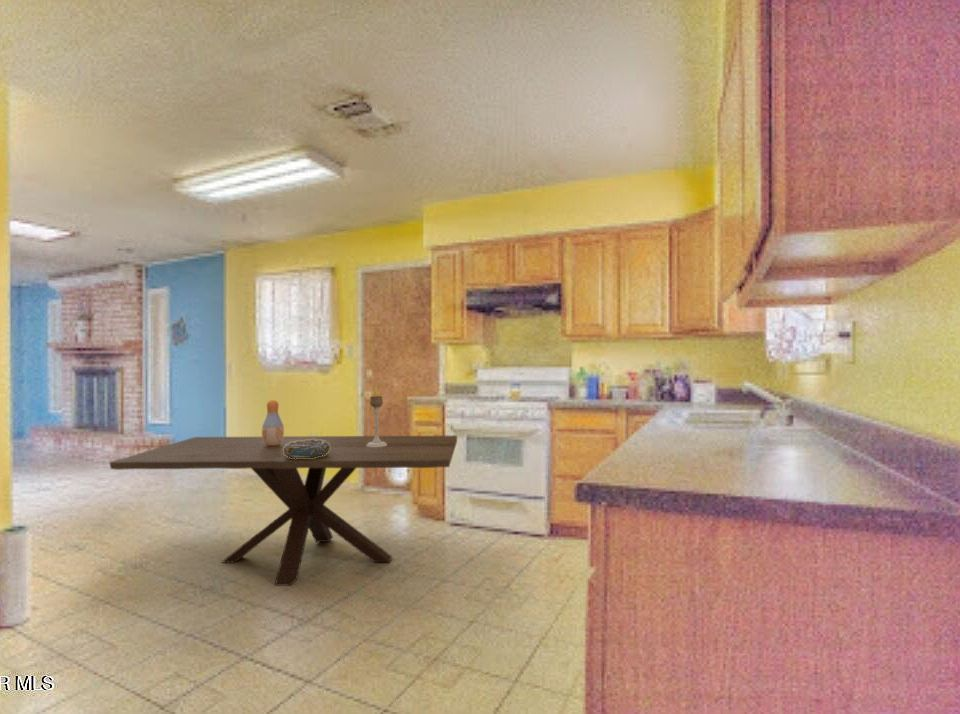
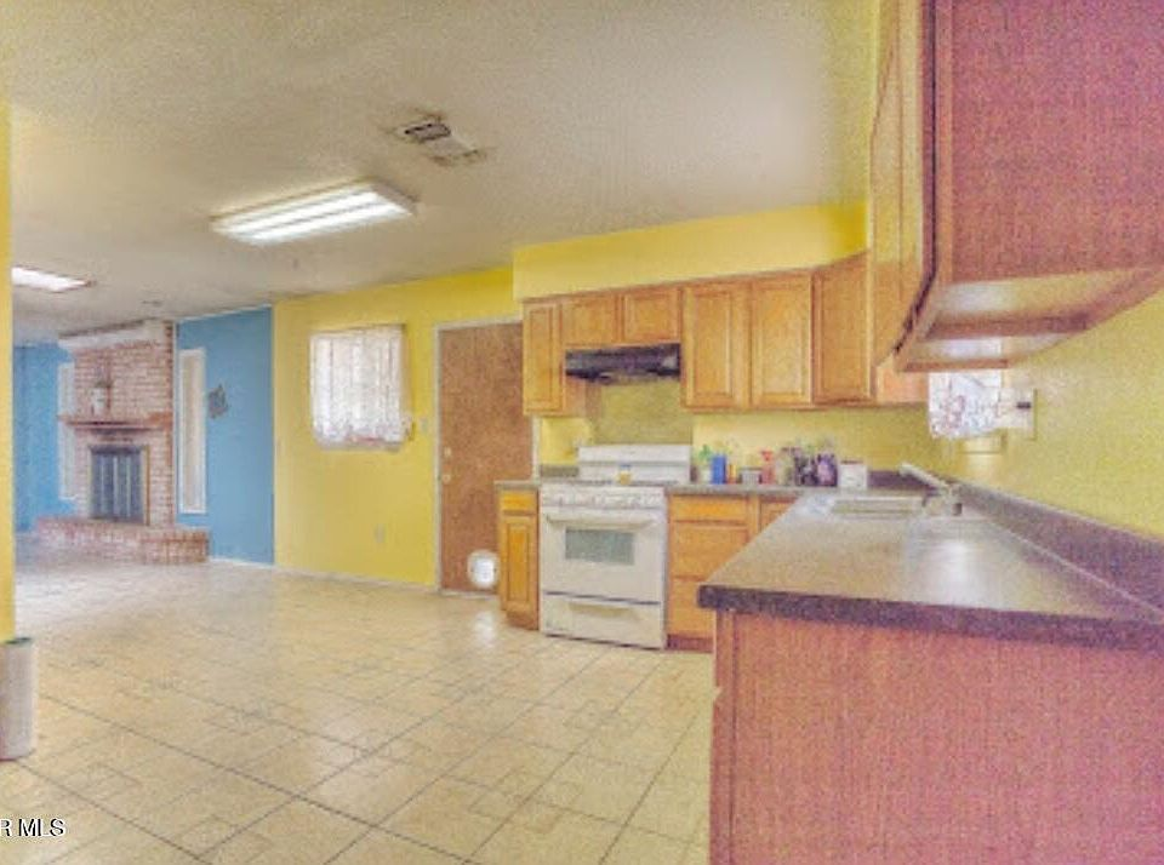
- decorative bowl (306, 448)
- candle holder (376, 420)
- vase (272, 422)
- dining table (305, 503)
